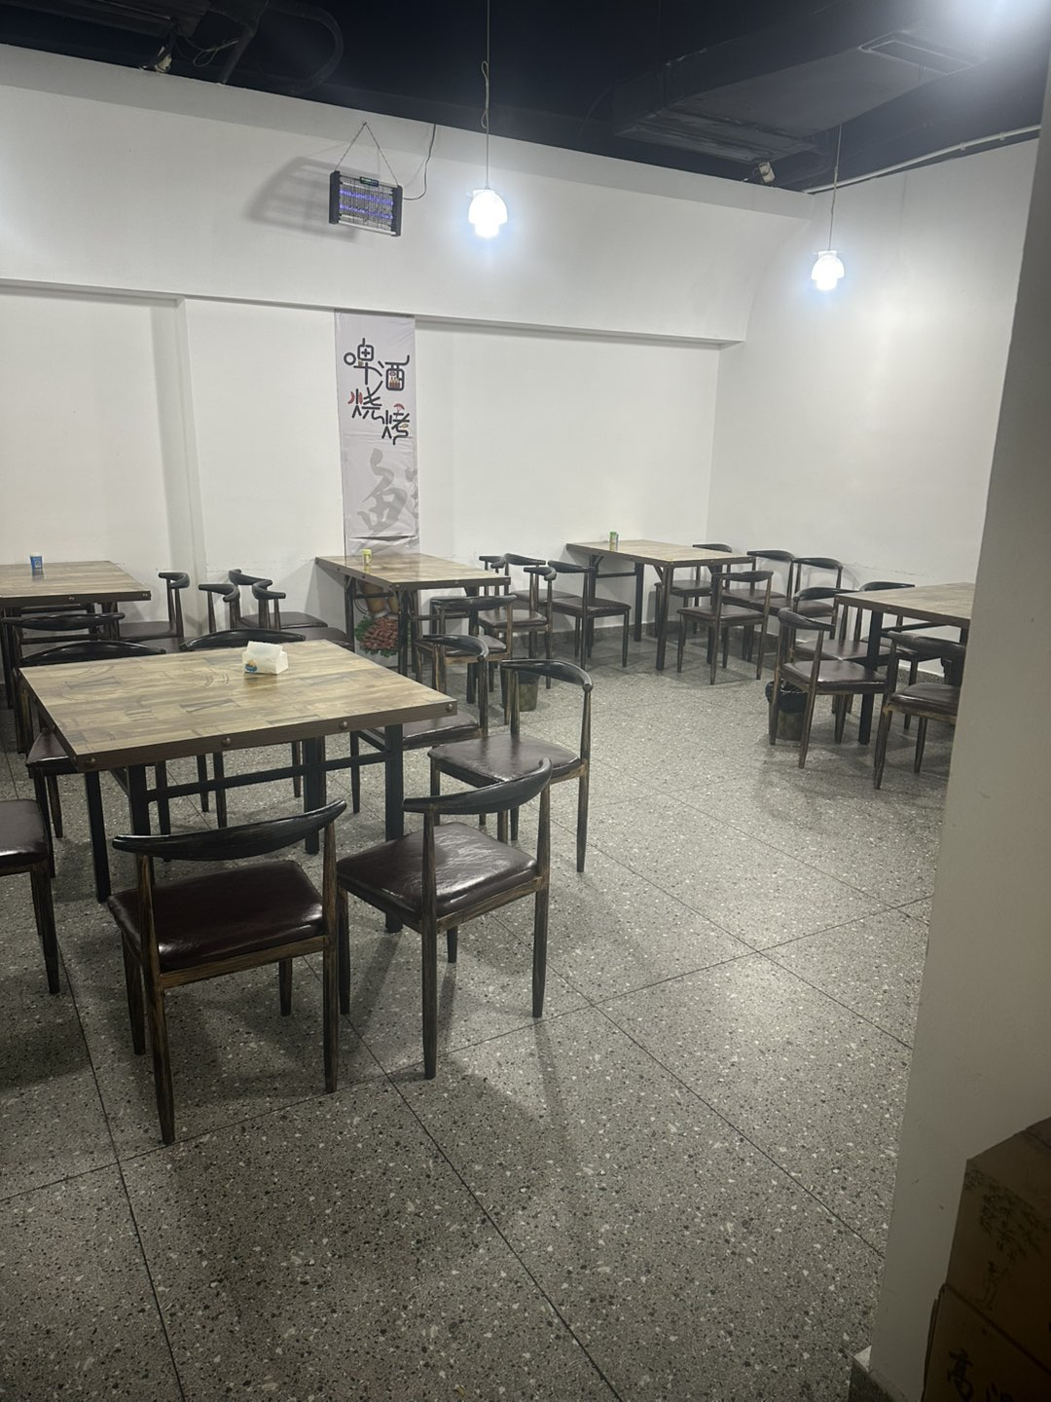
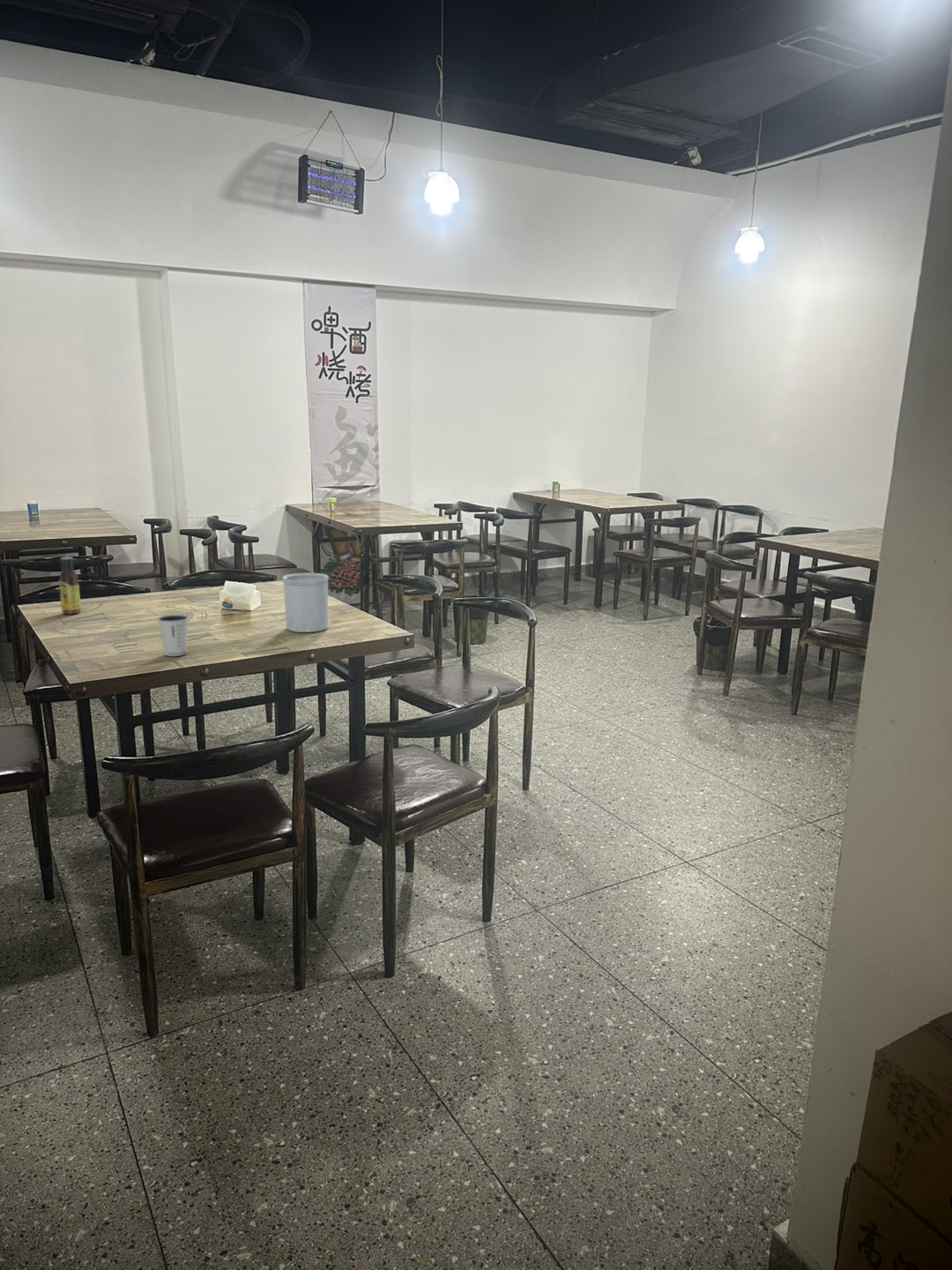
+ dixie cup (174, 636)
+ sauce bottle (69, 585)
+ utensil holder (306, 601)
